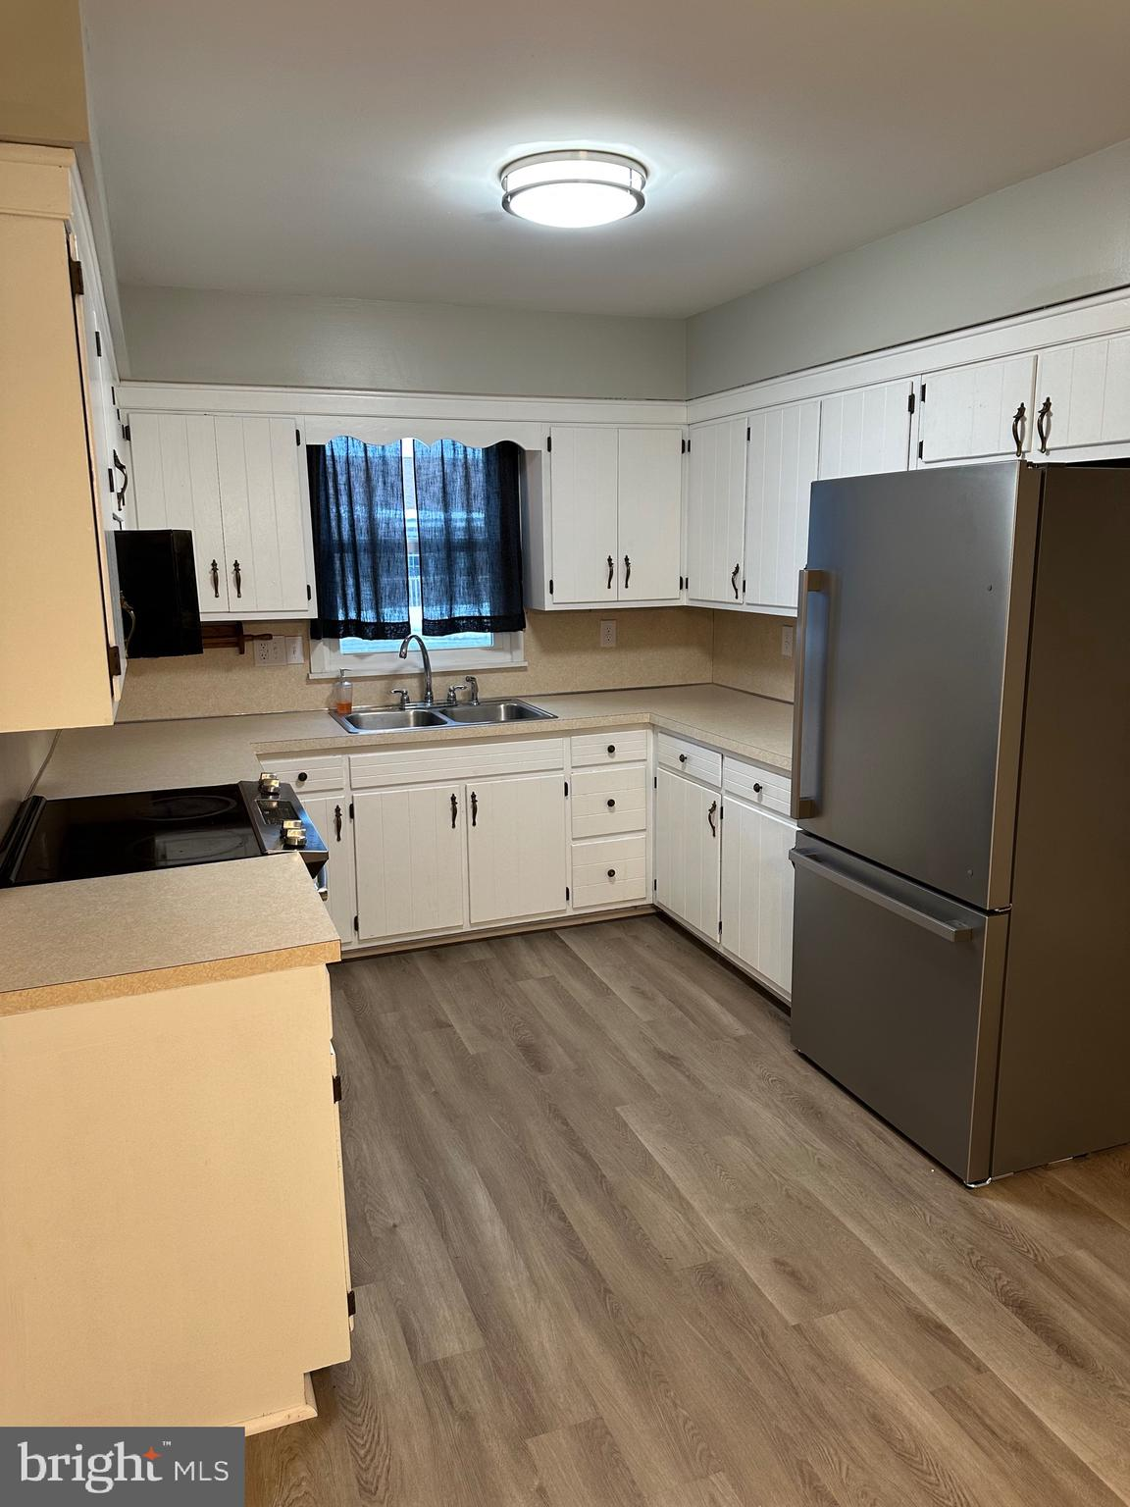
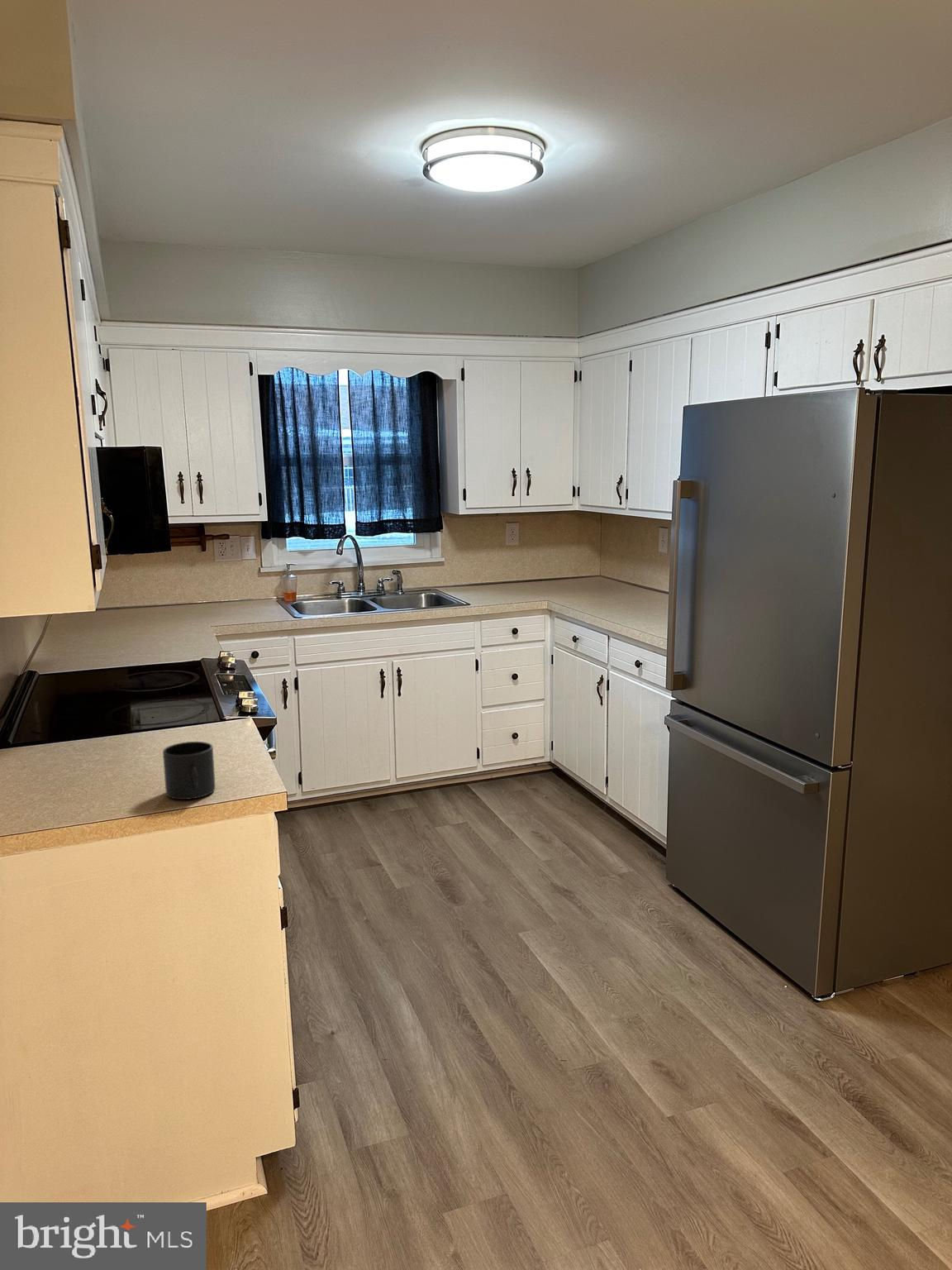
+ mug (190, 771)
